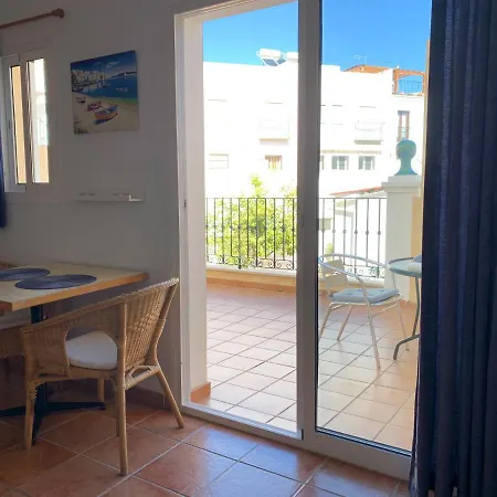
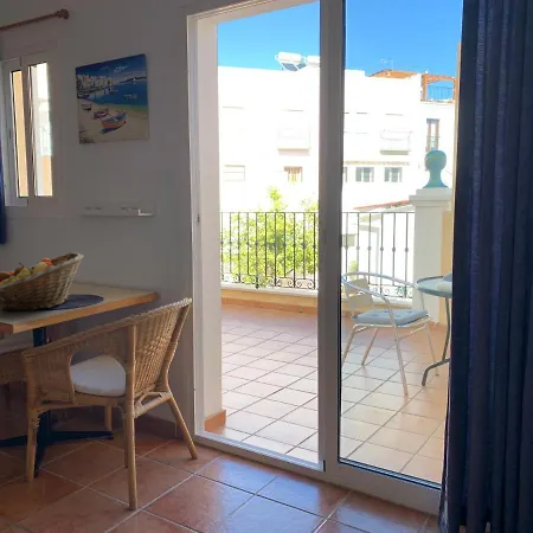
+ fruit basket (37, 280)
